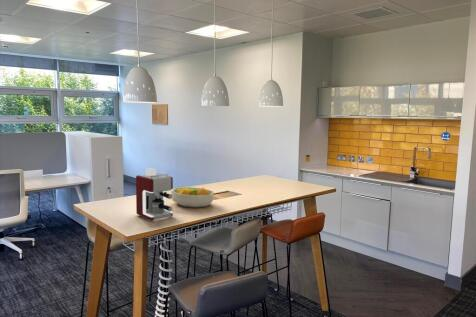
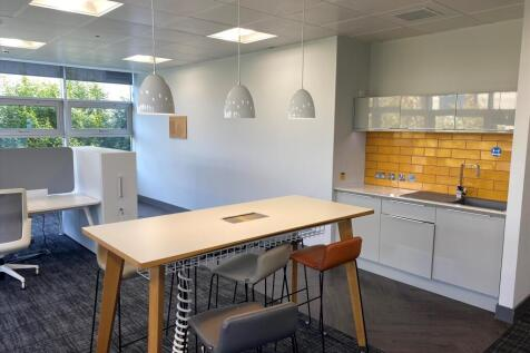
- fruit bowl (192, 194)
- coffee maker (158, 193)
